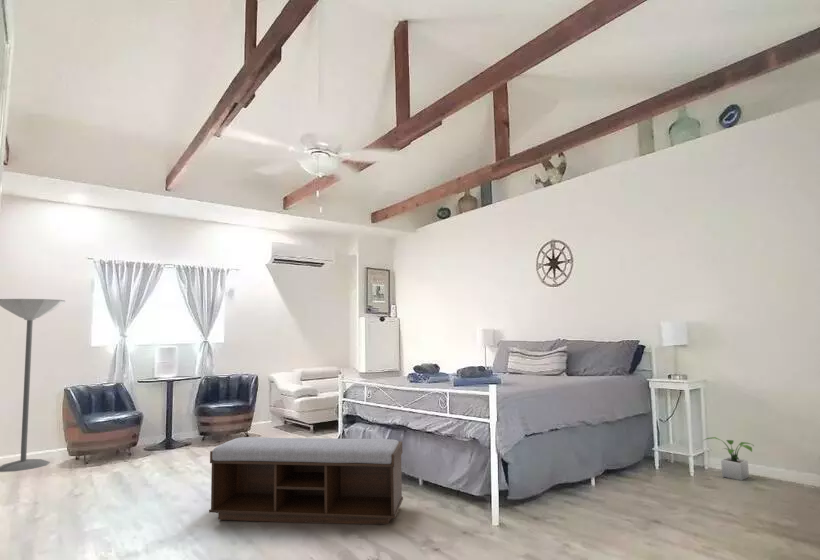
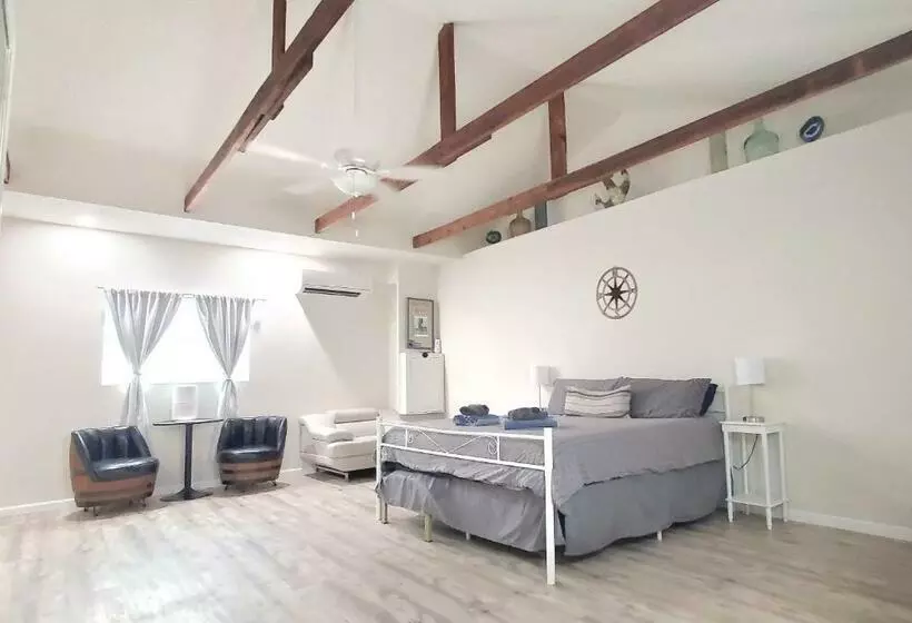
- potted plant (731, 457)
- bench (308, 477)
- floor lamp (27, 382)
